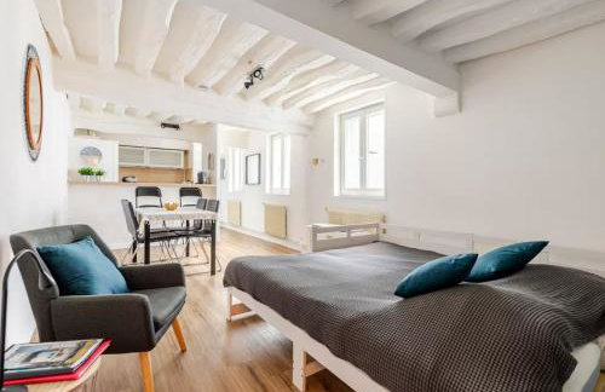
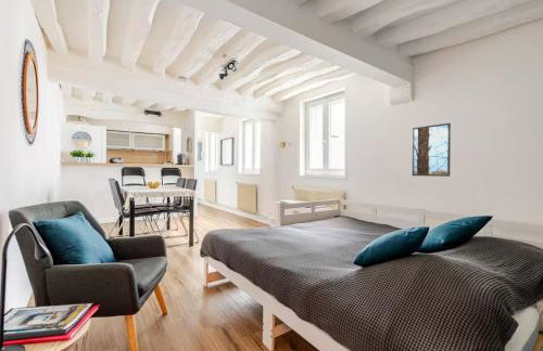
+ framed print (430, 151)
